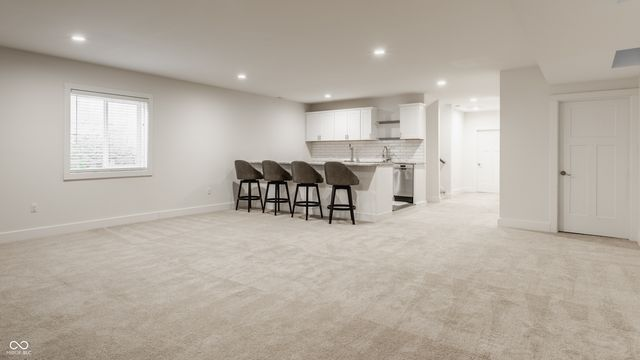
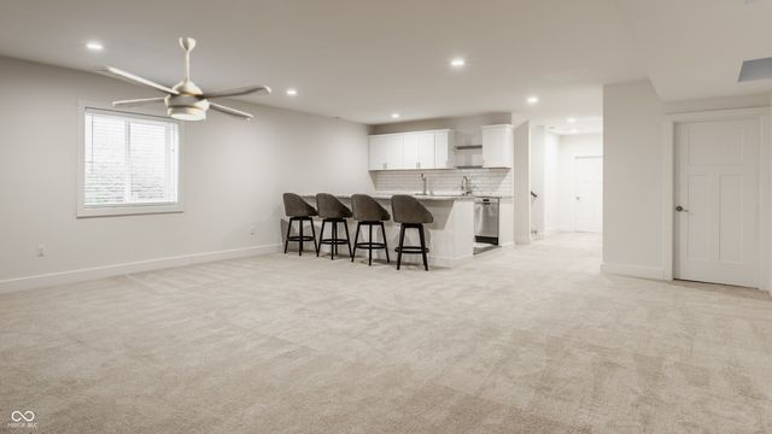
+ ceiling fan (187, 78)
